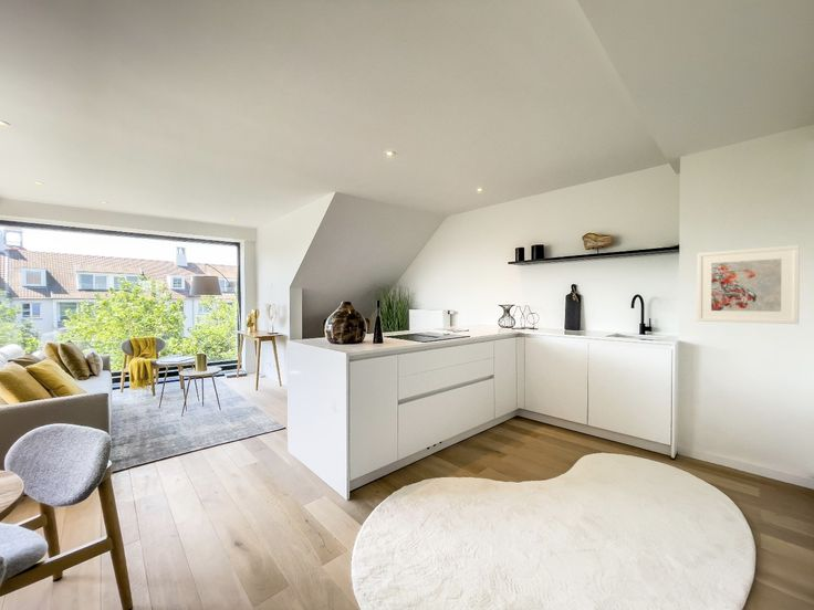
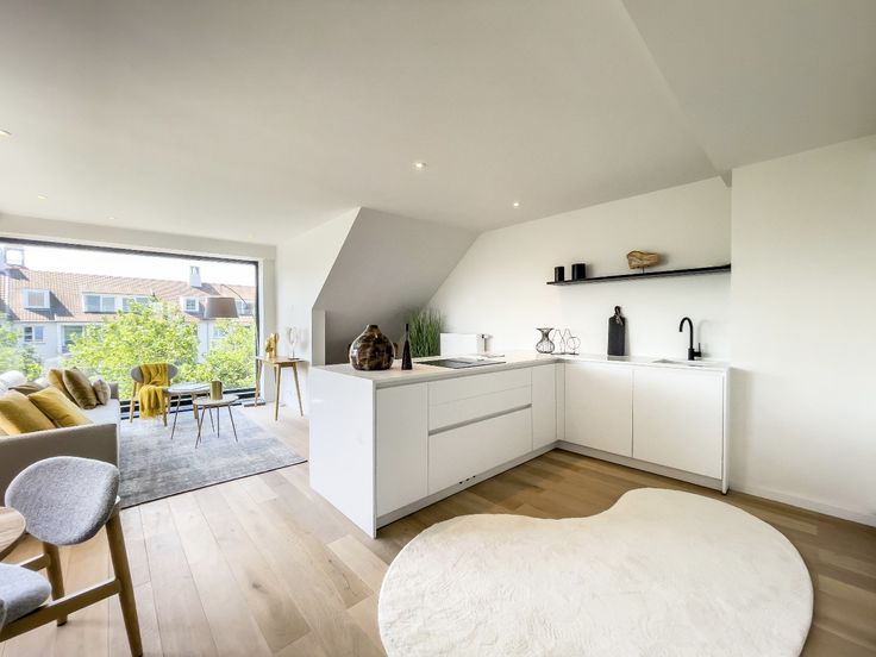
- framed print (744, 285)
